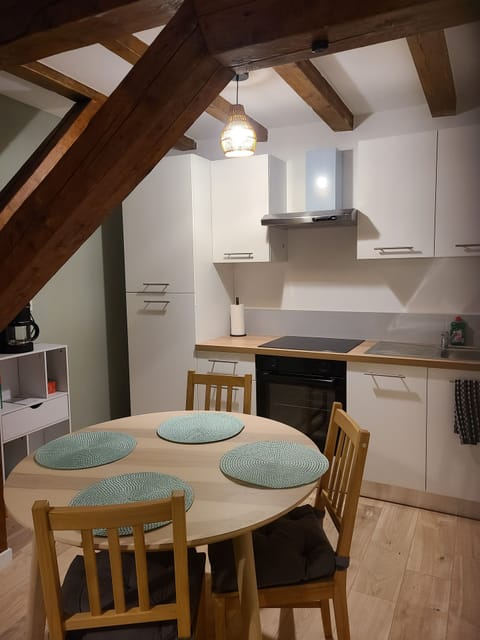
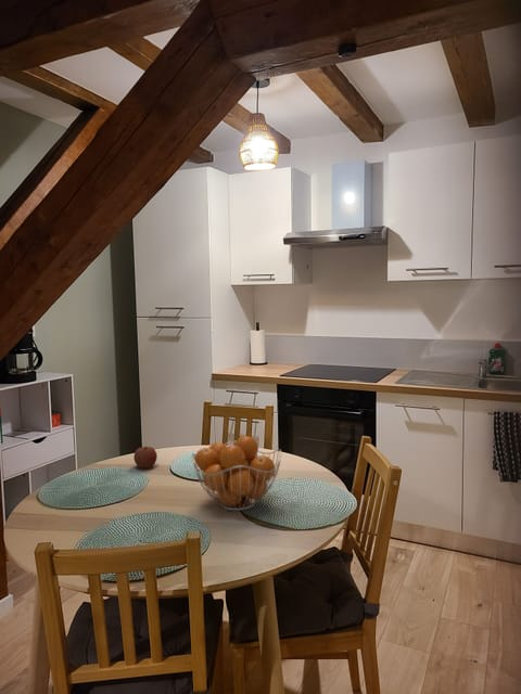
+ fruit basket (237, 472)
+ apple (145, 455)
